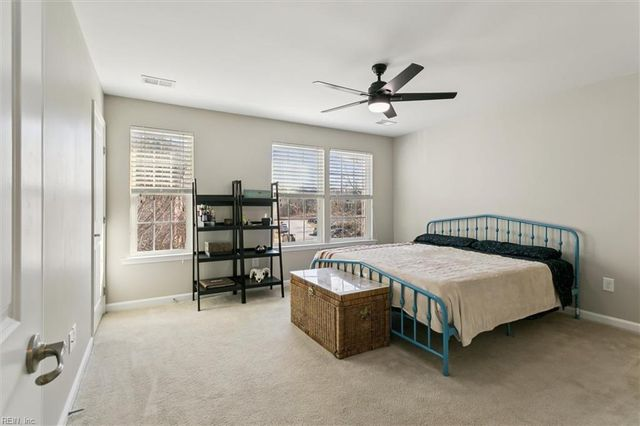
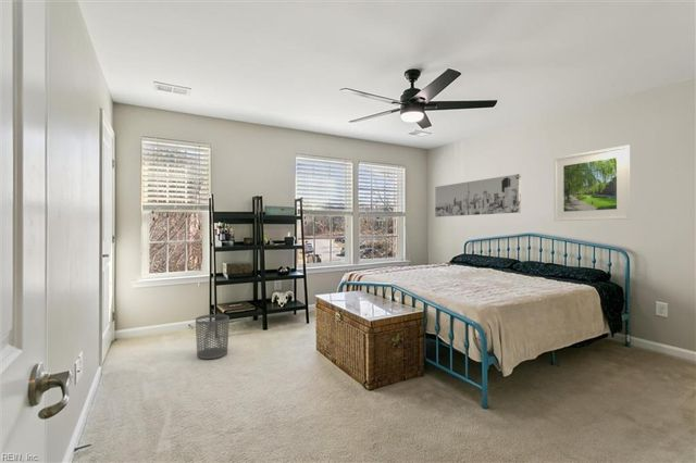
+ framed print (588, 186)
+ wall art (472, 198)
+ waste bin (212, 336)
